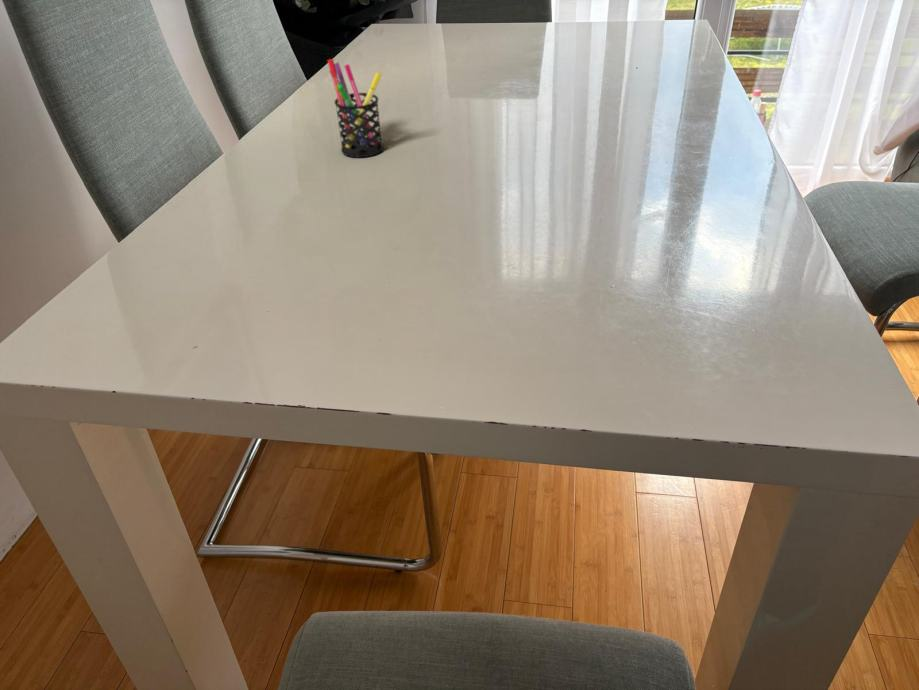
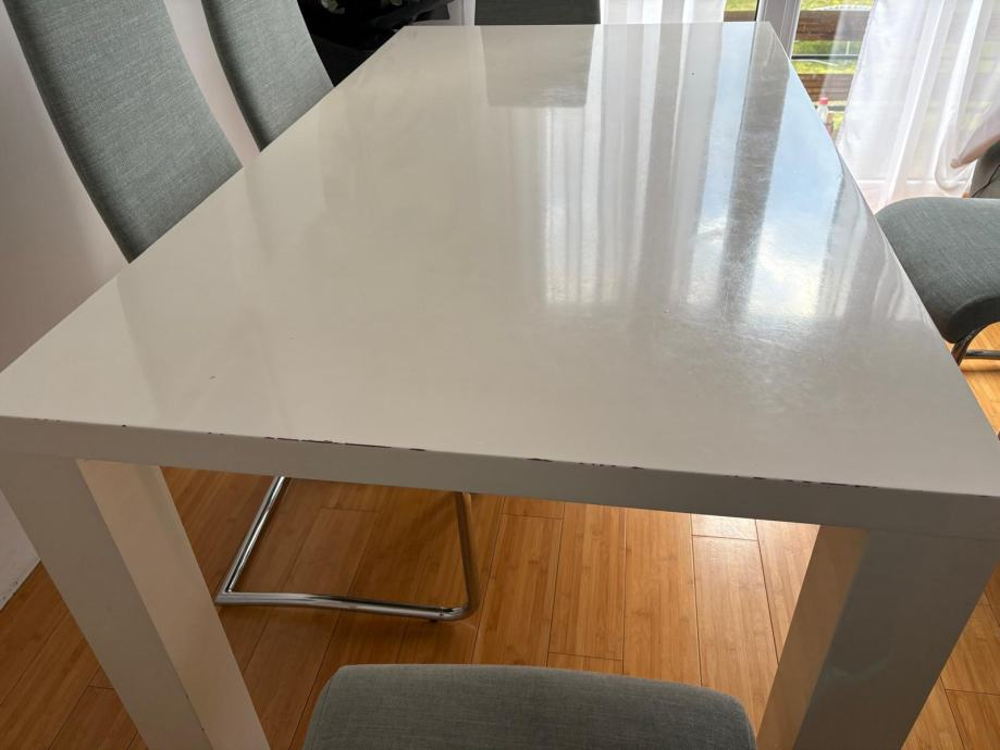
- pen holder (352, 108)
